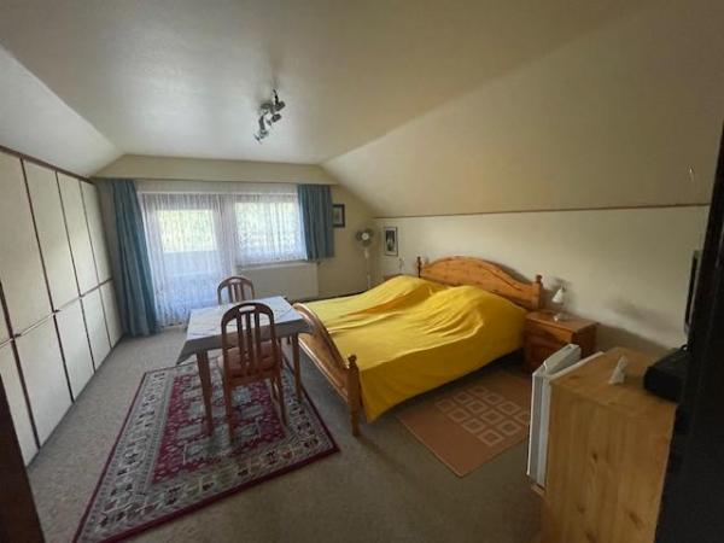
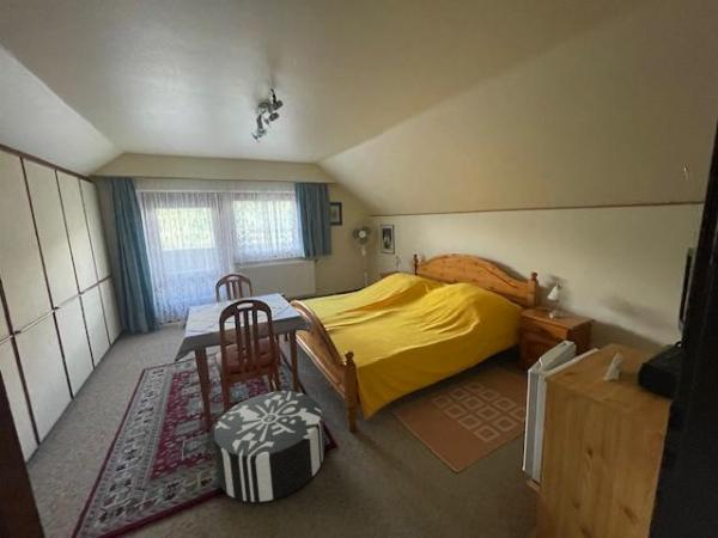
+ pouf (272, 439)
